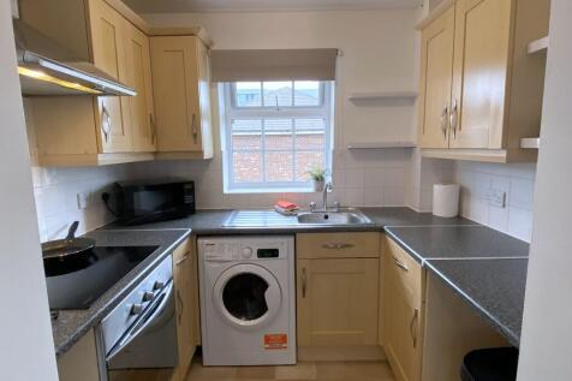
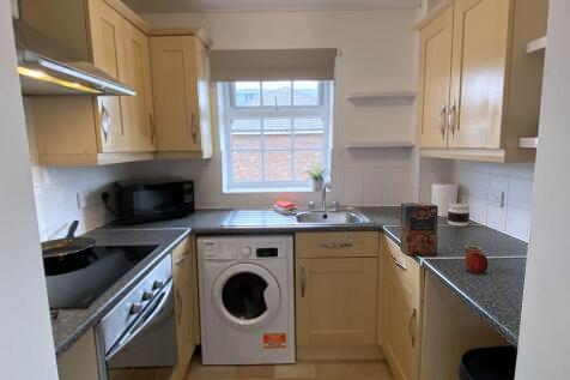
+ cereal box (436, 230)
+ fruit (475, 261)
+ jar (457, 213)
